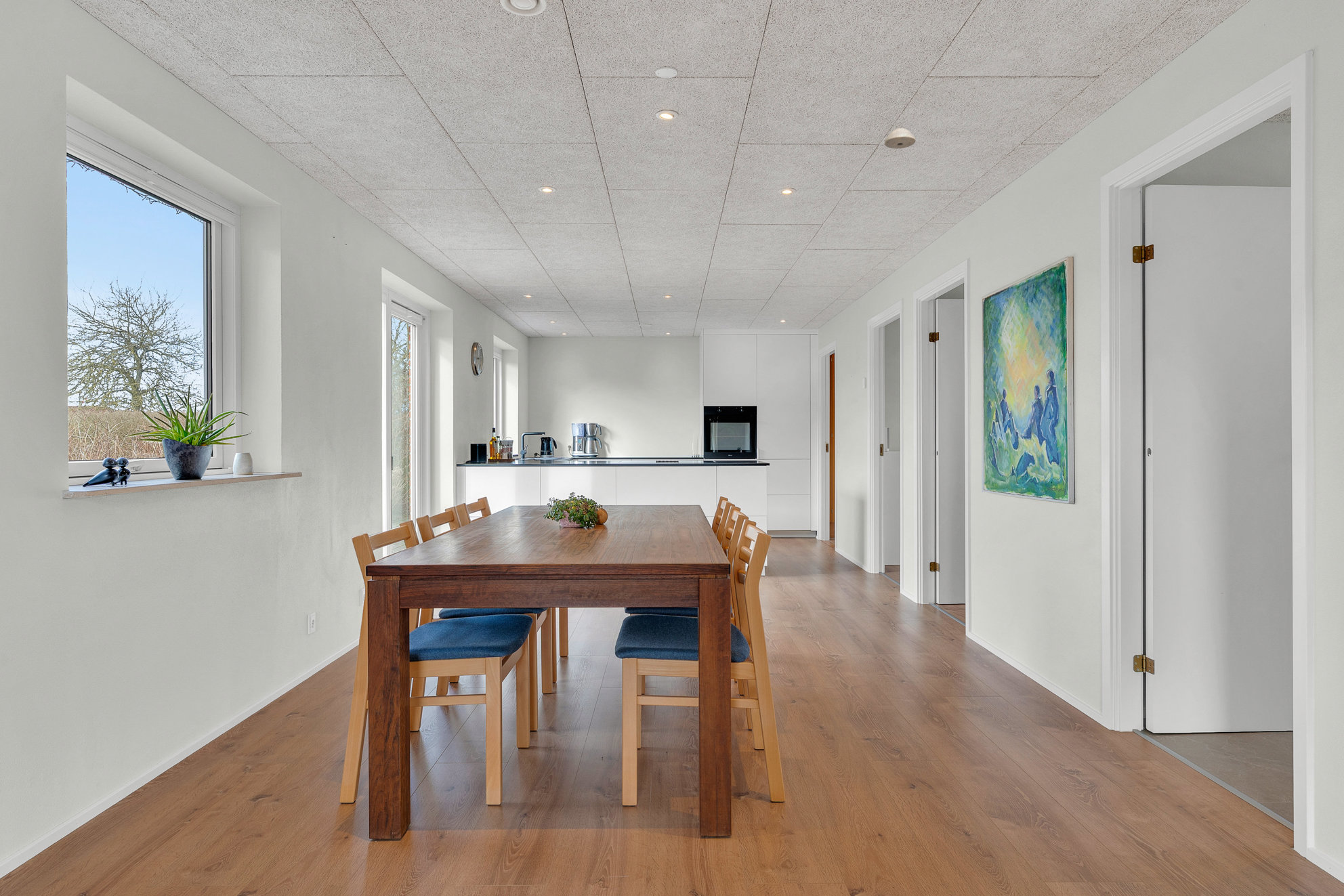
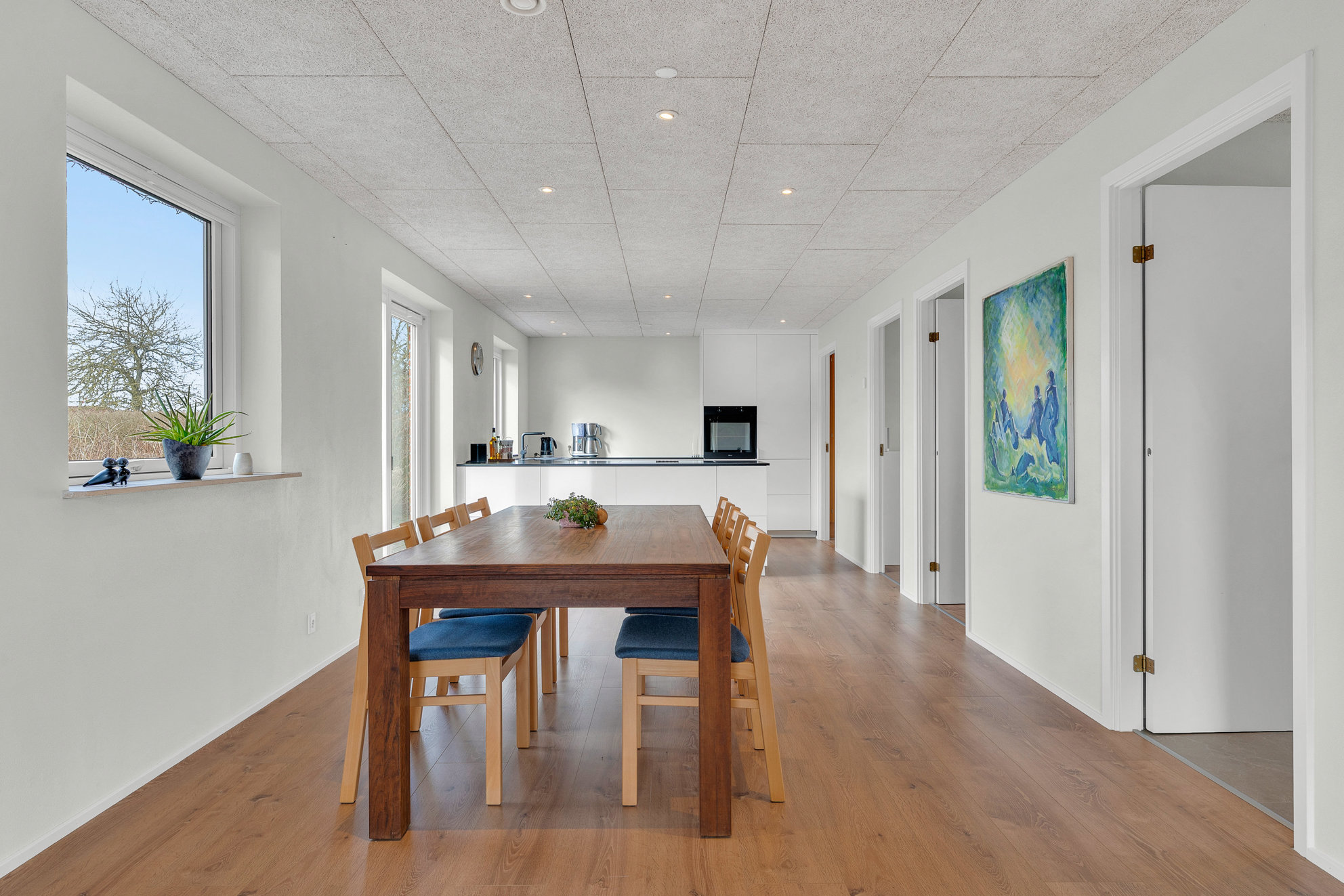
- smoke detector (900, 137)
